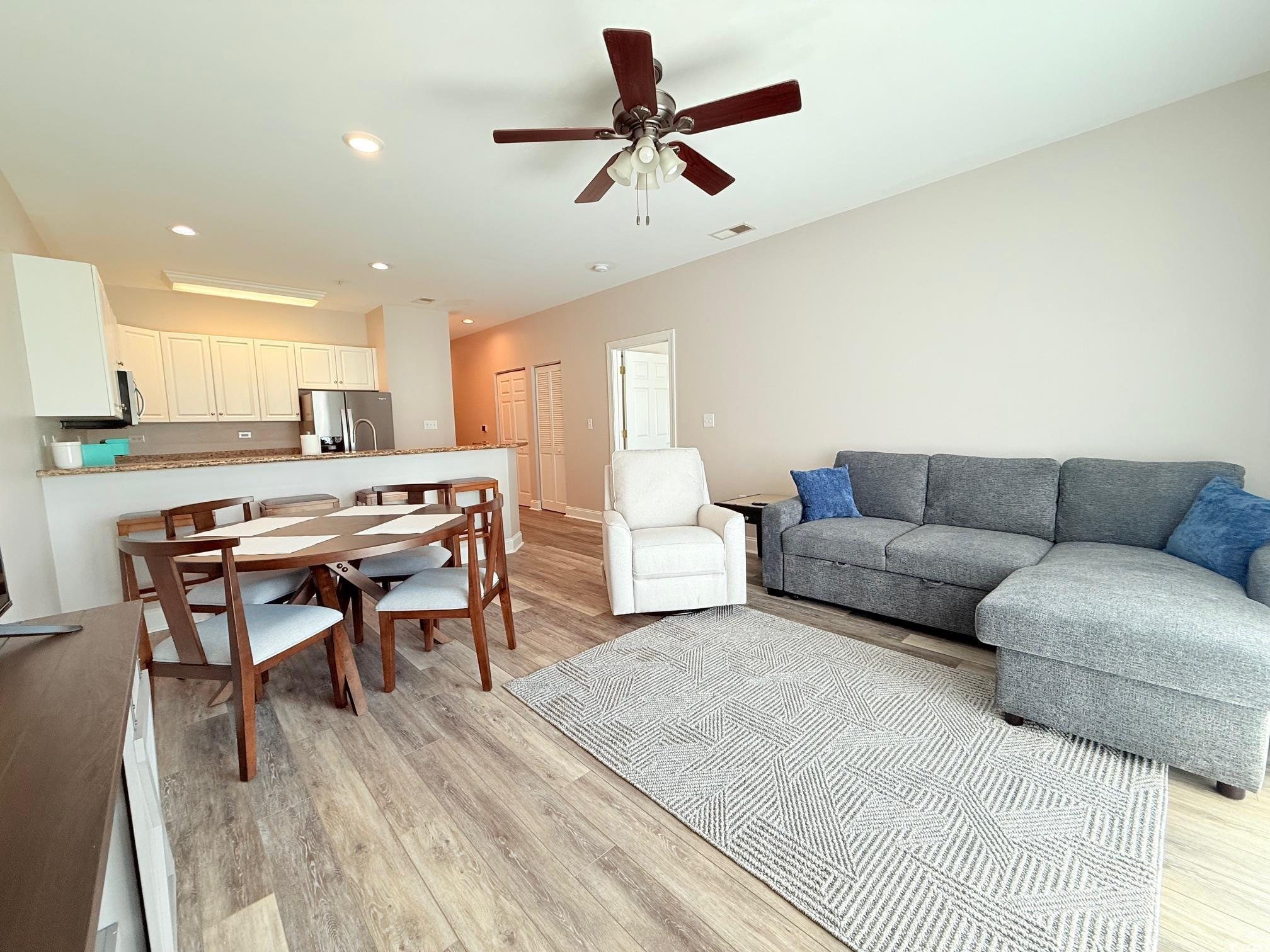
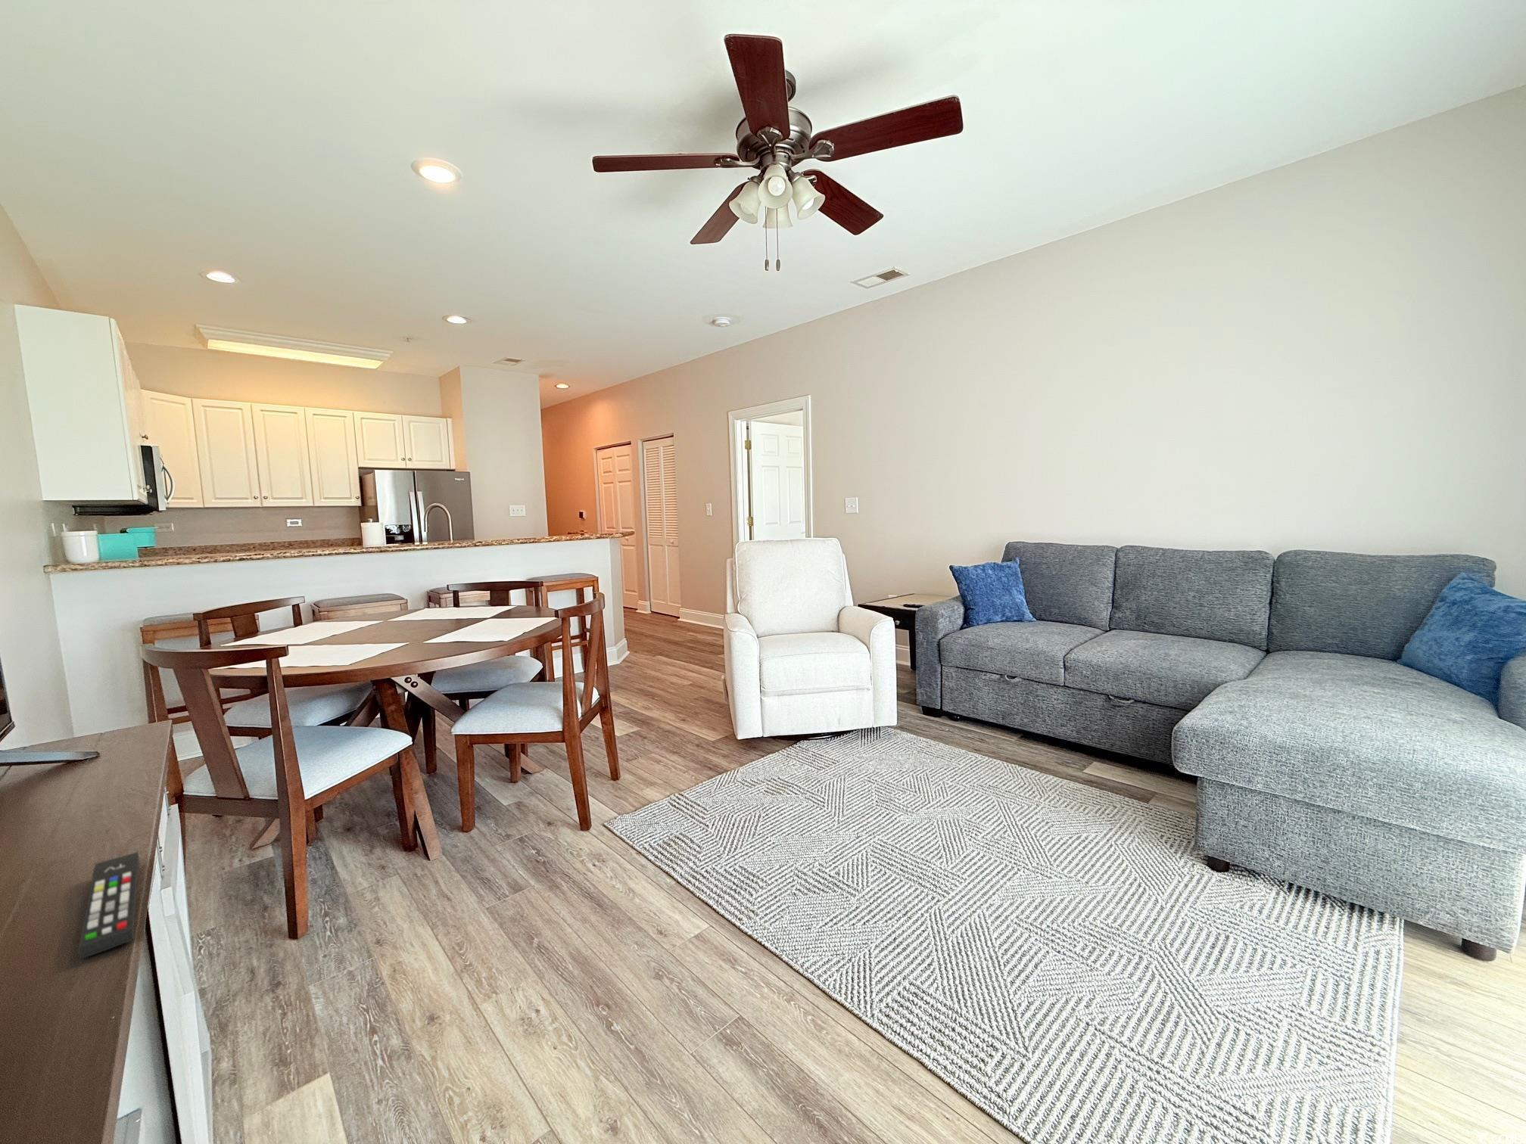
+ remote control (113, 898)
